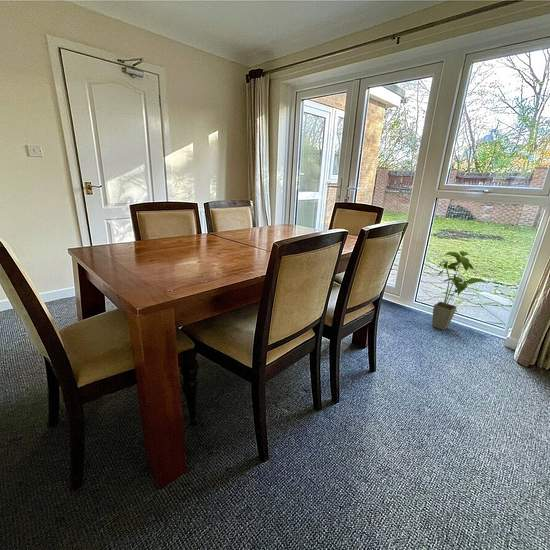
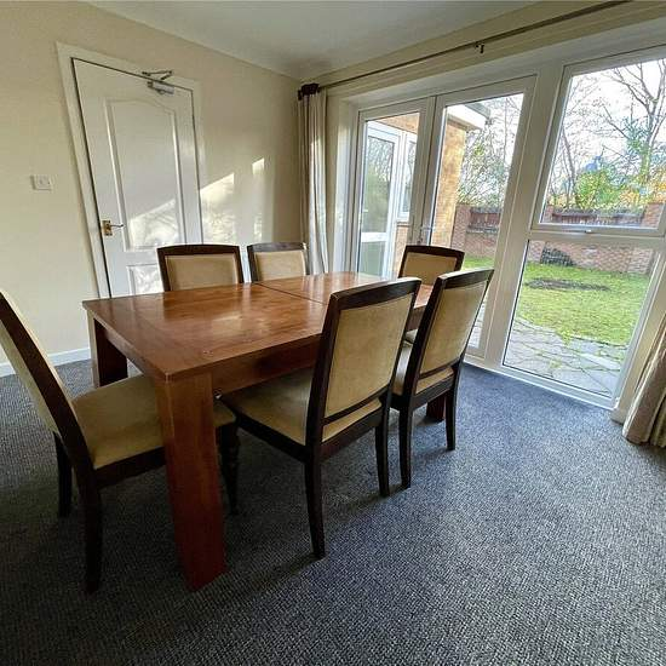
- house plant (454, 292)
